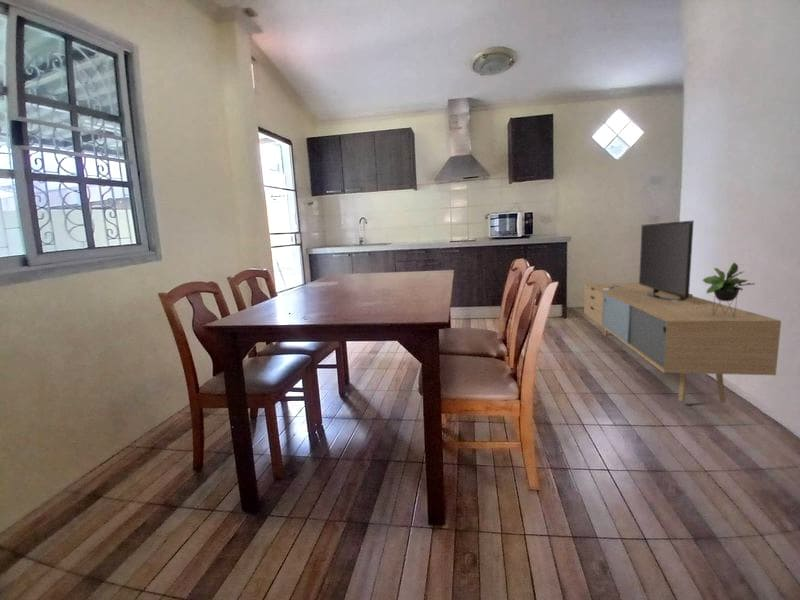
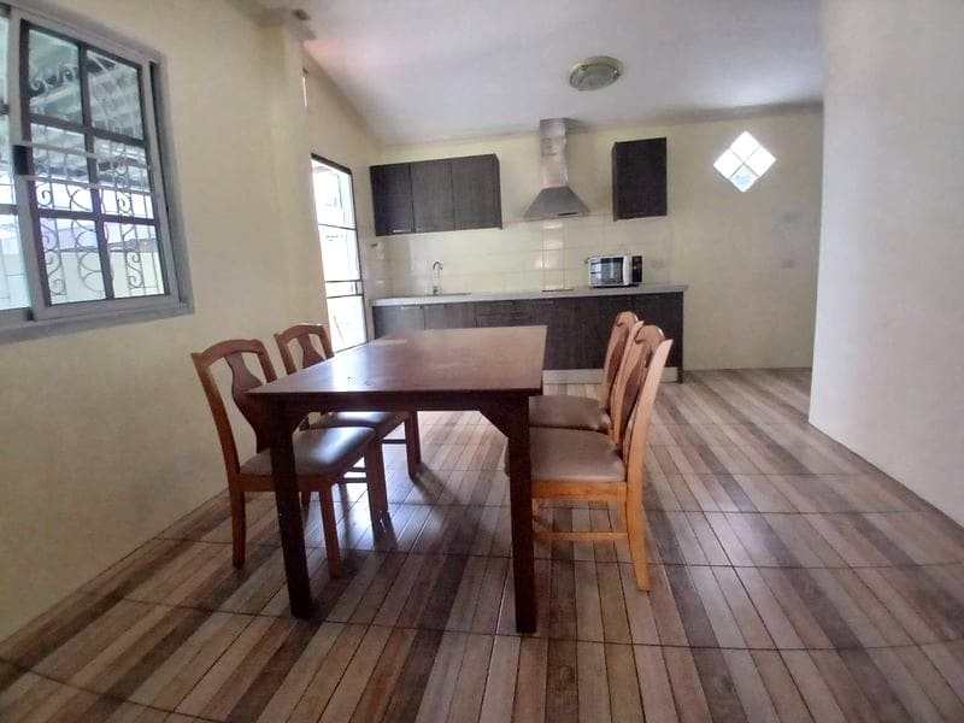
- media console (654, 294)
